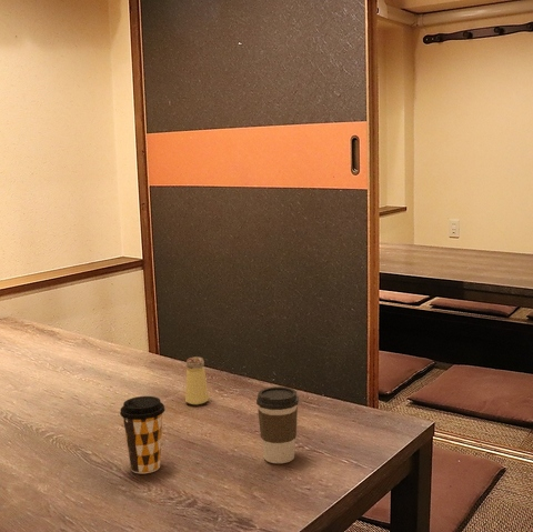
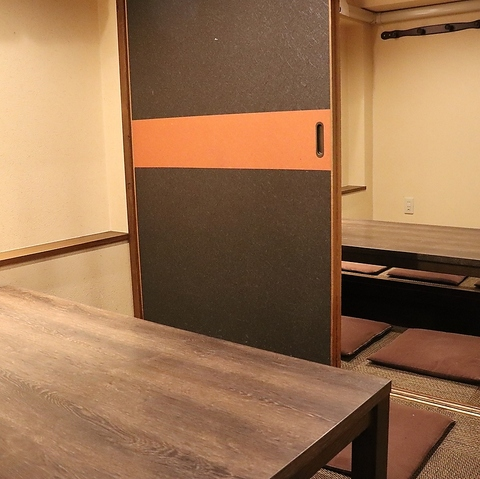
- coffee cup (278, 424)
- coffee cup (143, 434)
- saltshaker (195, 379)
